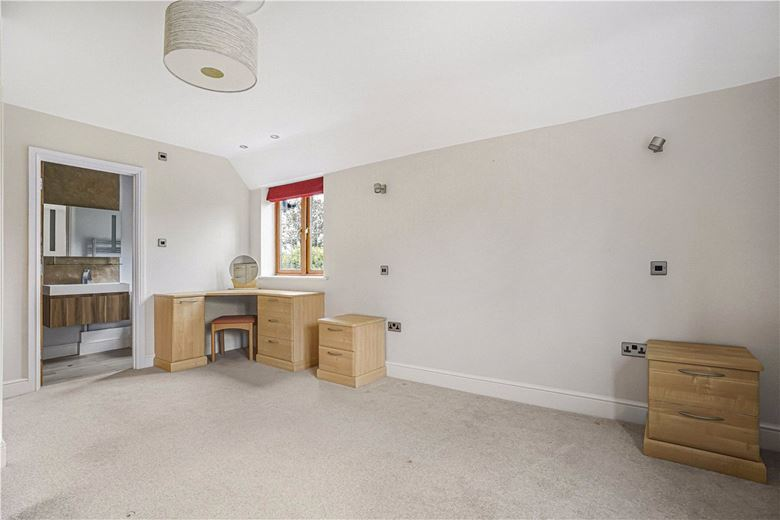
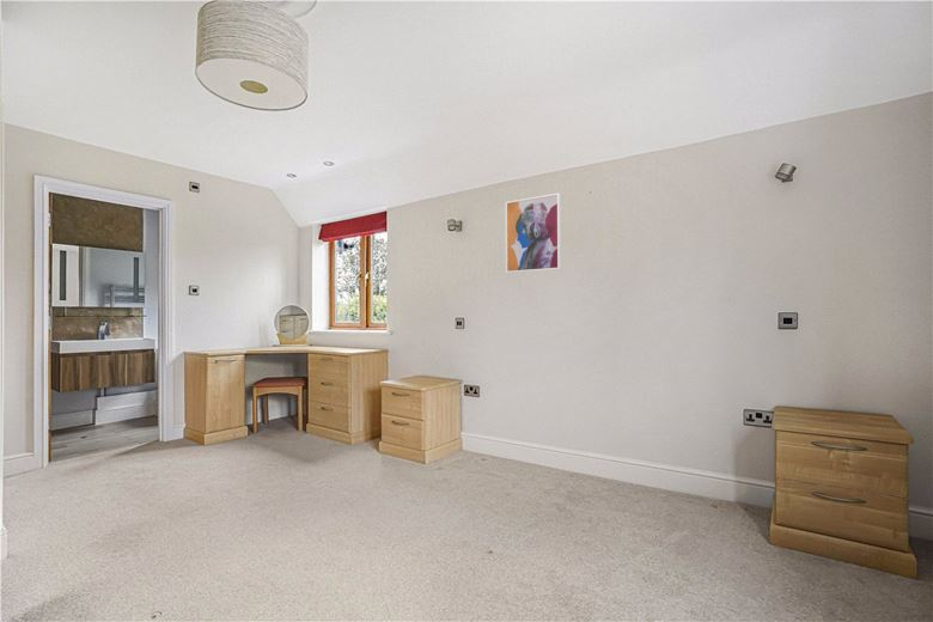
+ wall art (531, 234)
